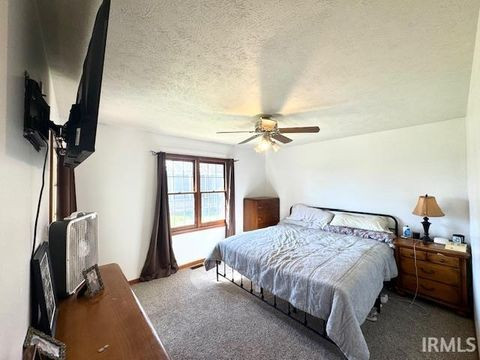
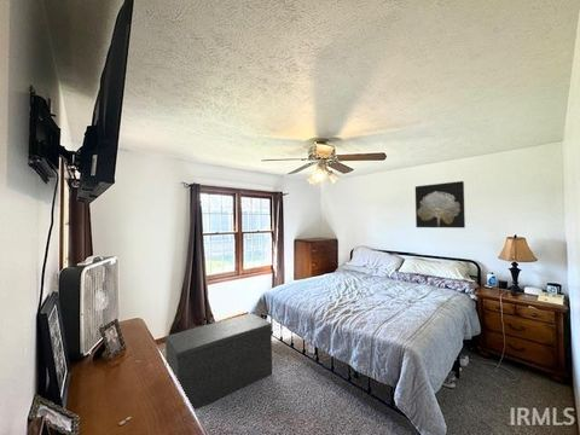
+ bench (221, 355)
+ wall art (437, 205)
